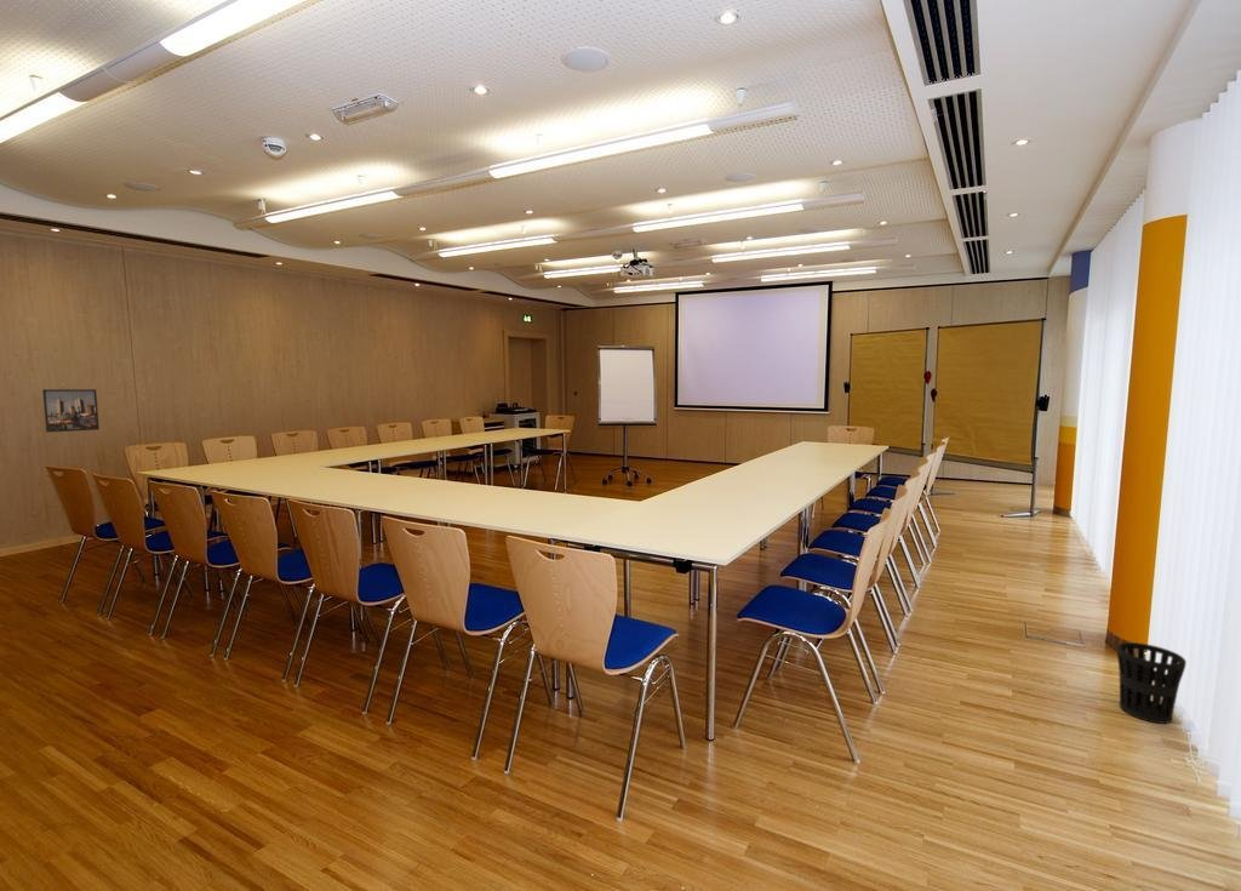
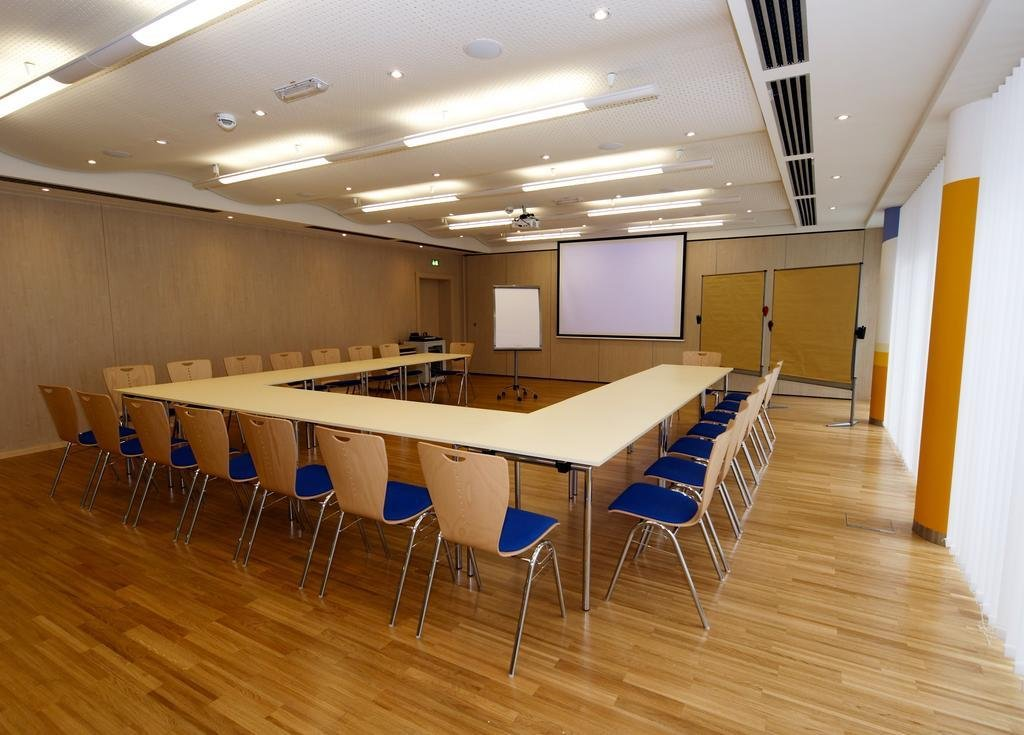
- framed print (72, 410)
- wastebasket (1148, 682)
